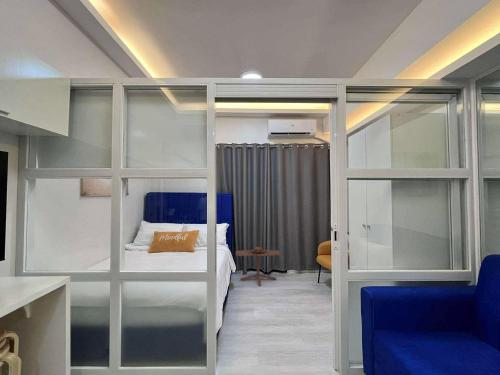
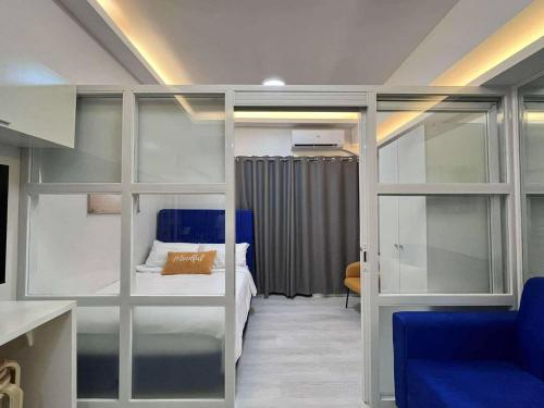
- side table (258, 263)
